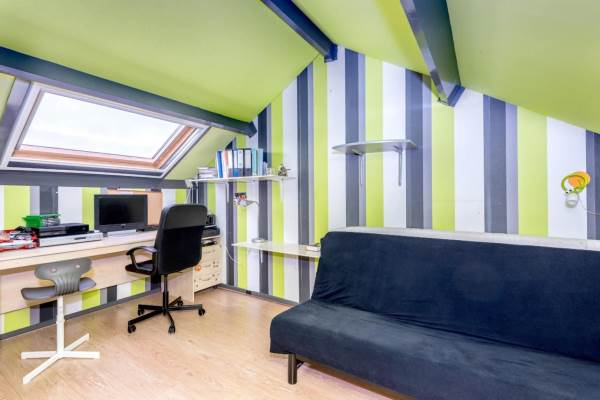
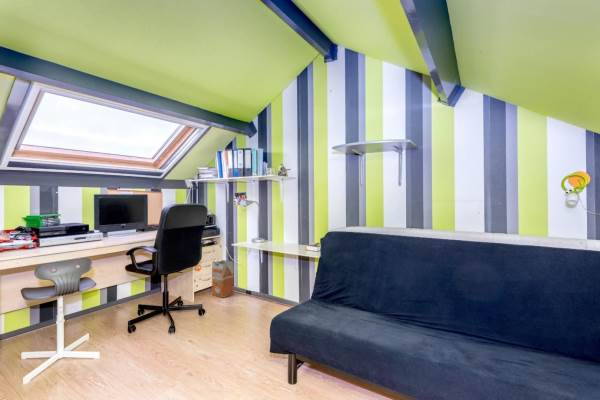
+ waste bin (221, 277)
